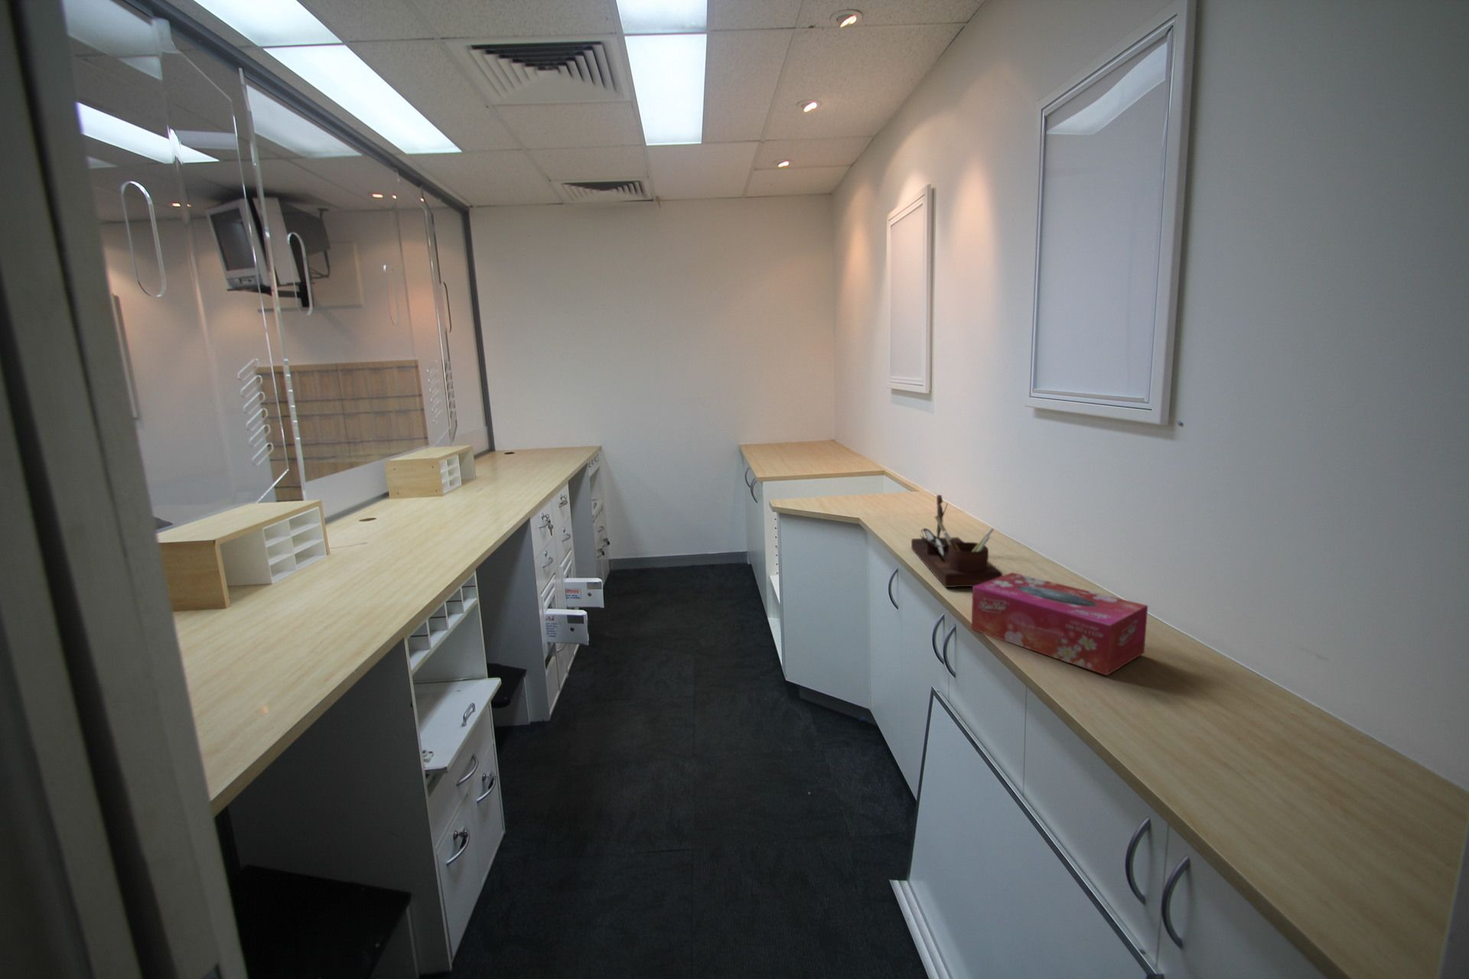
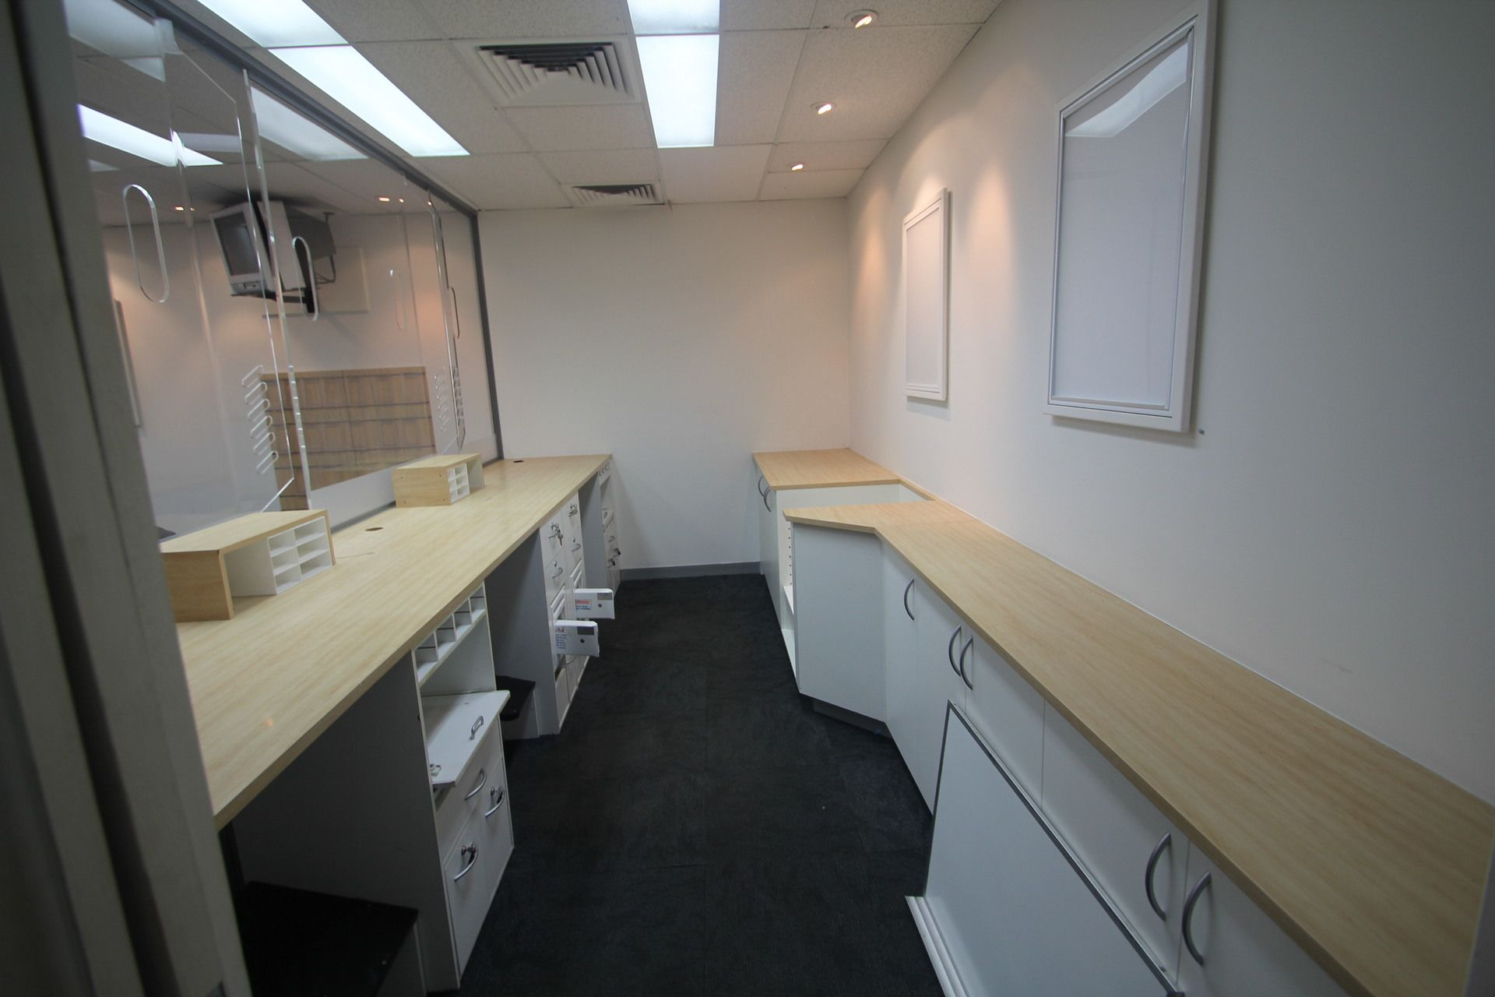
- desk organizer (953, 538)
- tissue box (1054, 618)
